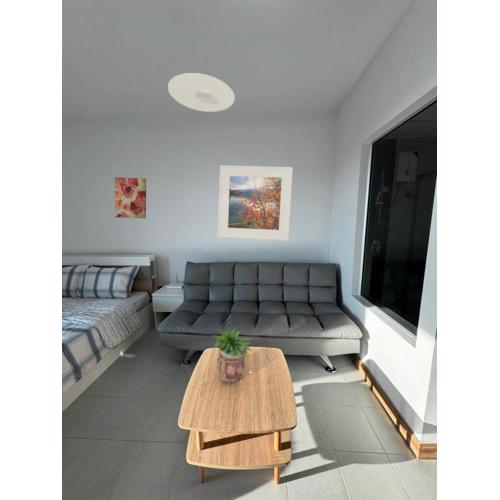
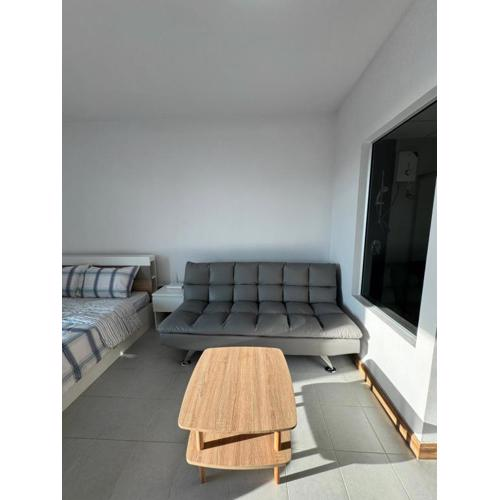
- potted plant (232, 351)
- ceiling light (202, 91)
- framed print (254, 203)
- wall art (130, 198)
